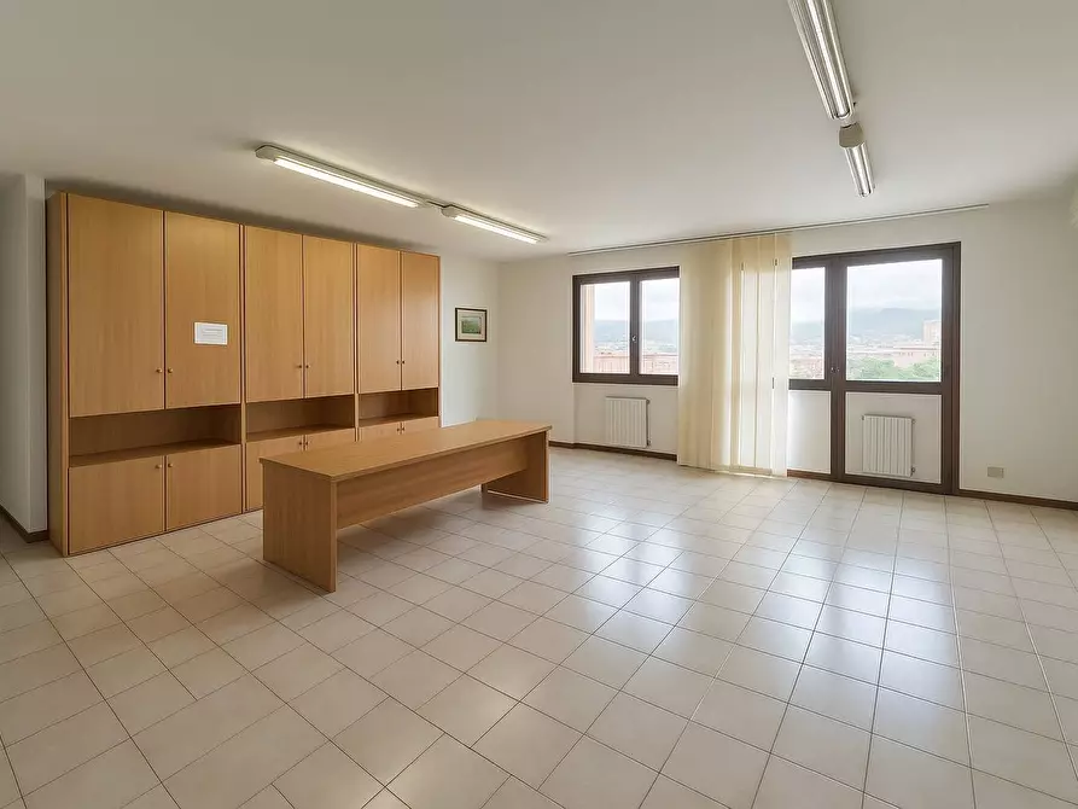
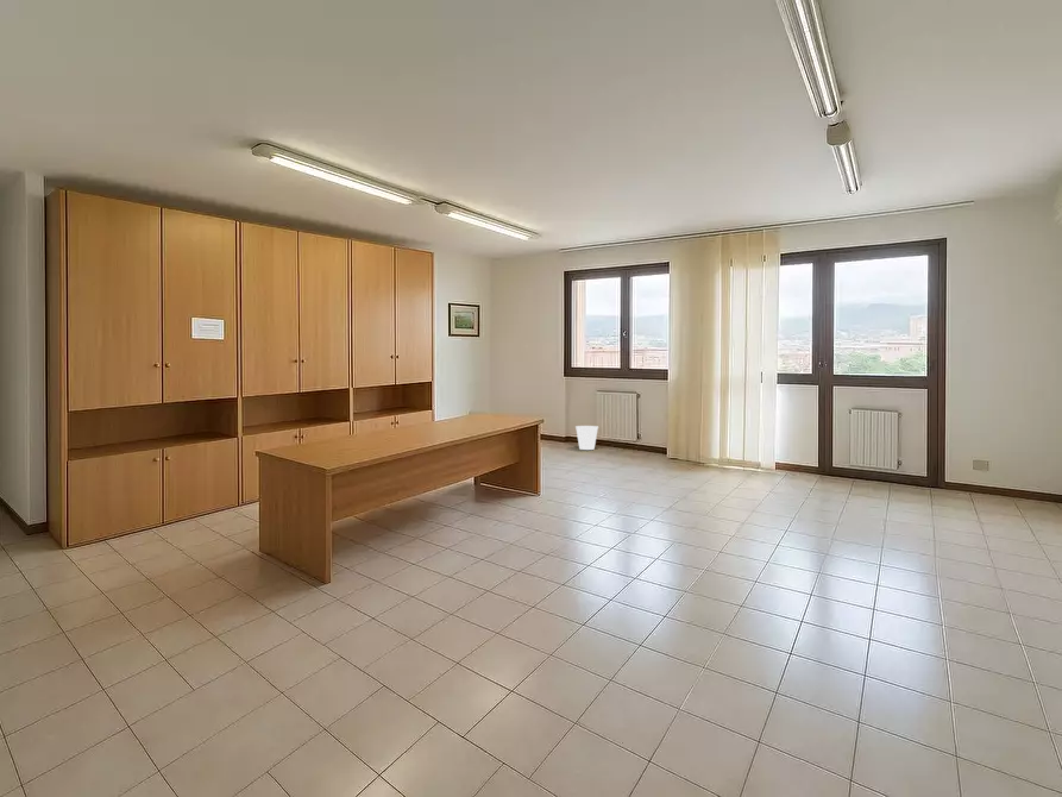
+ wastebasket (586, 438)
